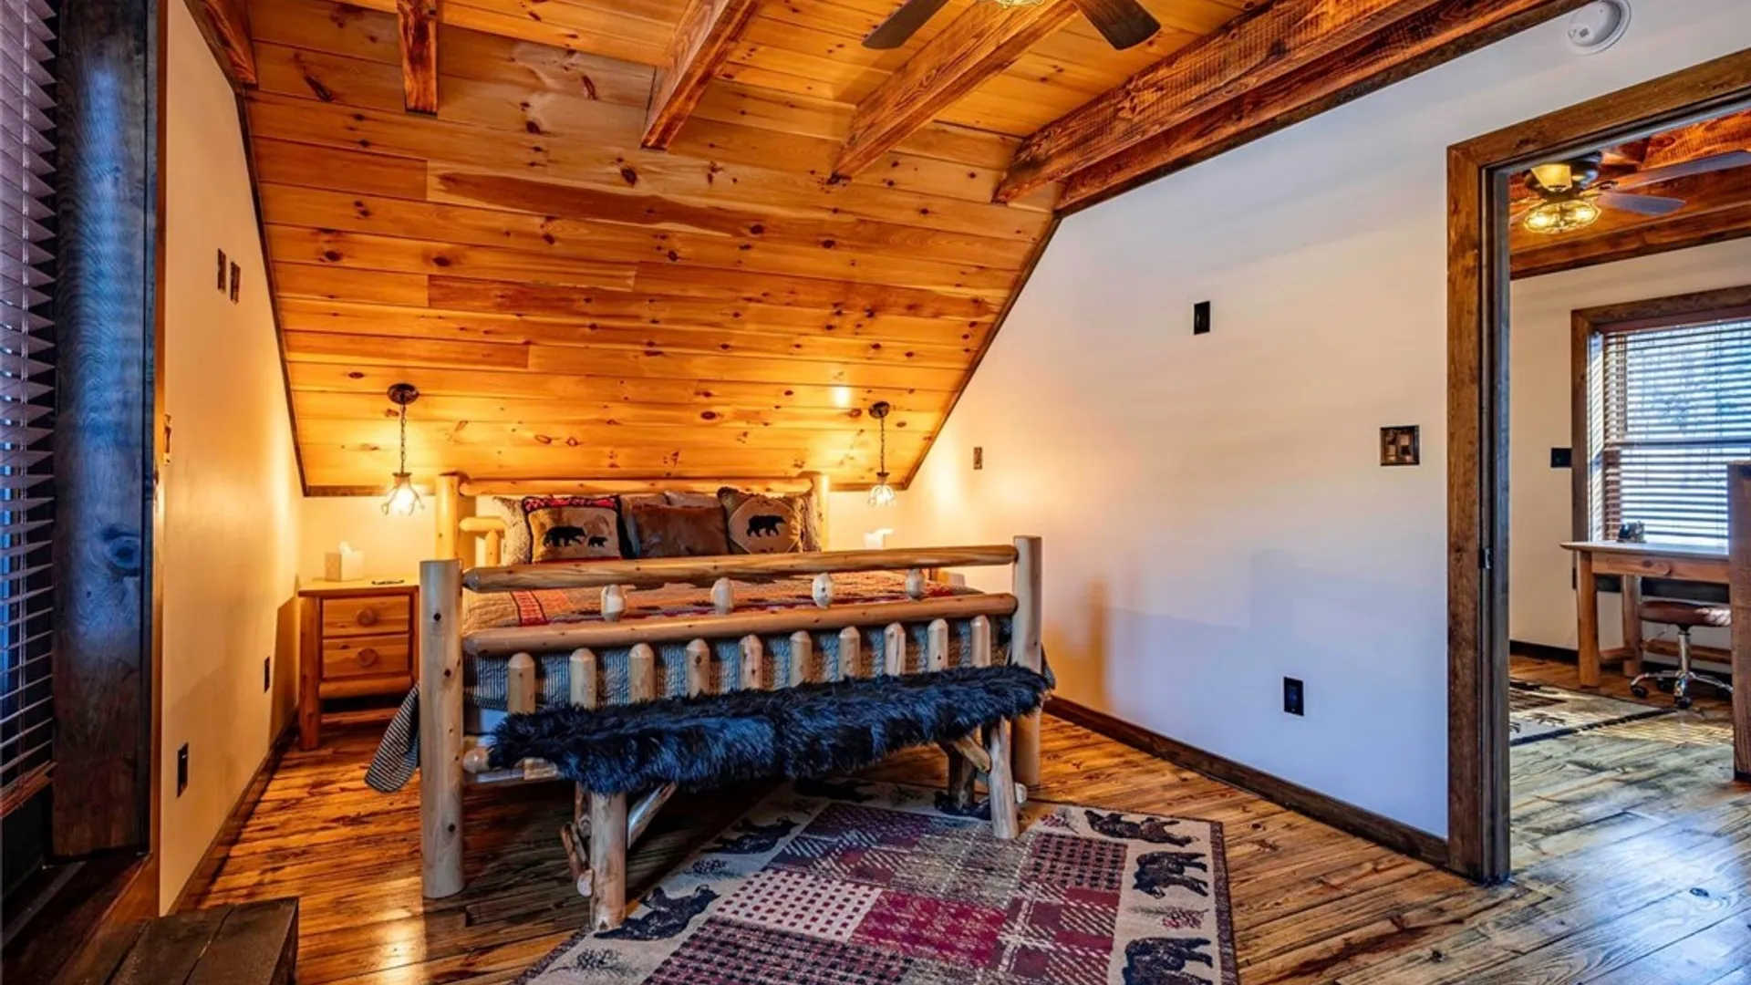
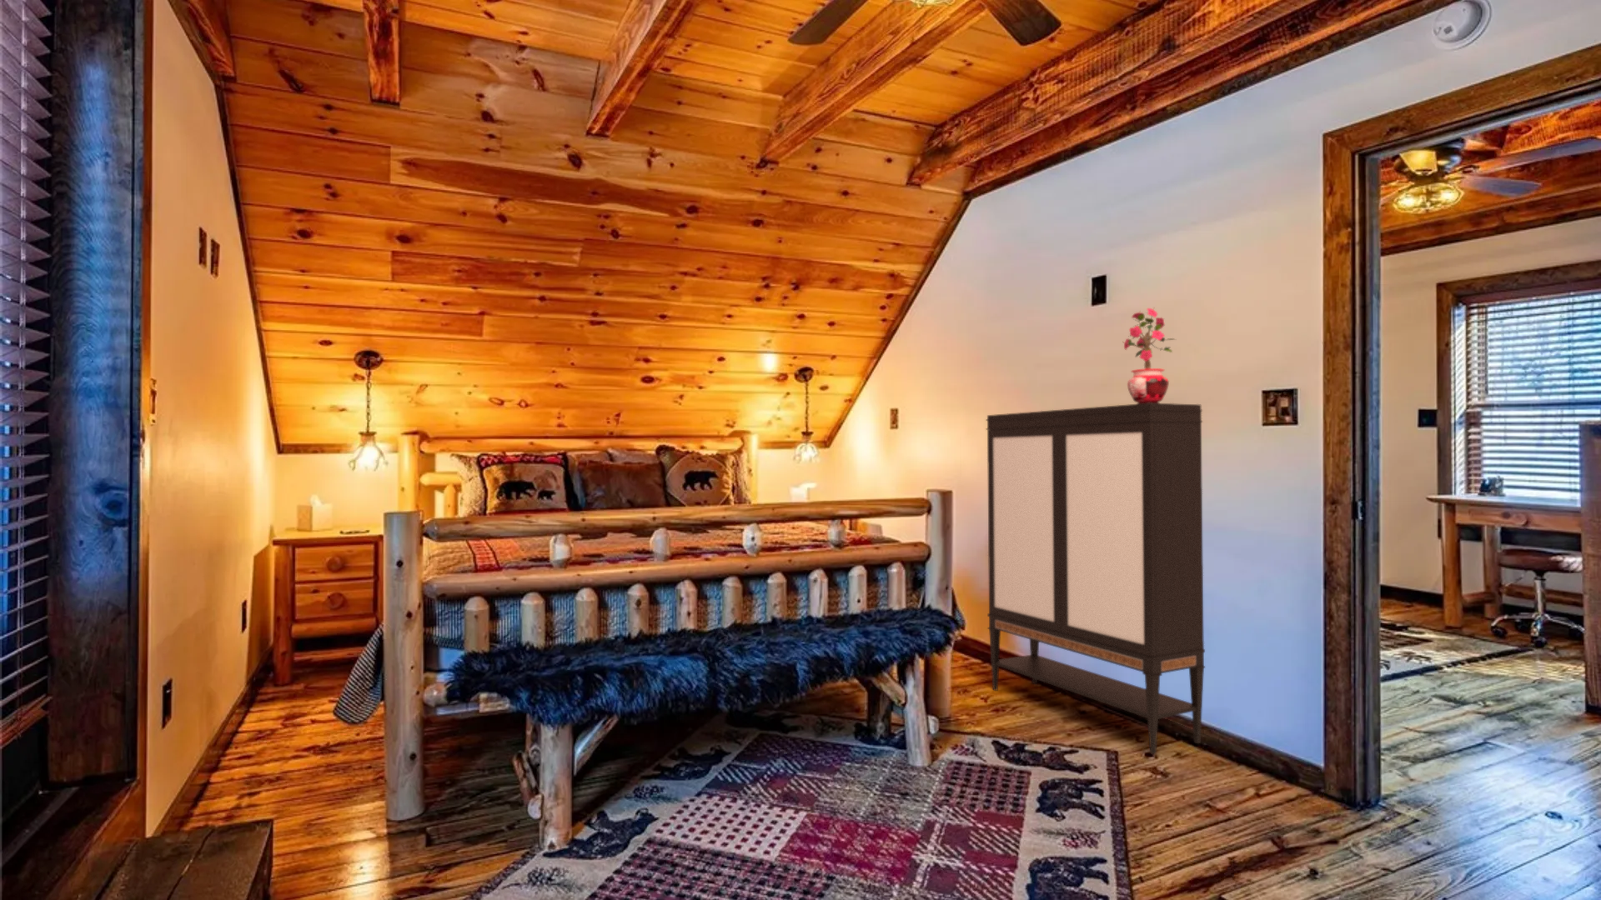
+ storage cabinet (1084, 563)
+ potted plant (1150, 355)
